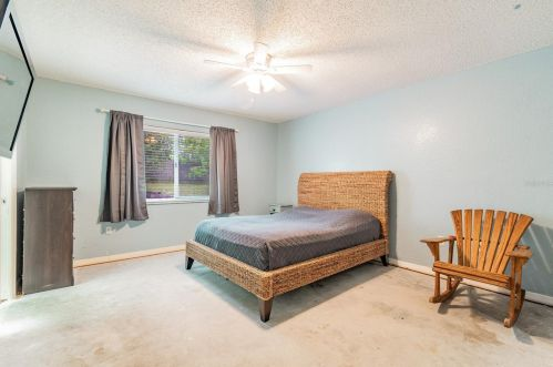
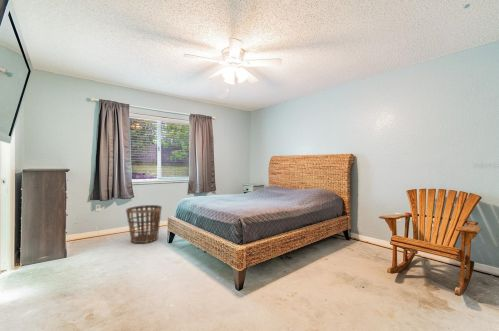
+ basket (144, 222)
